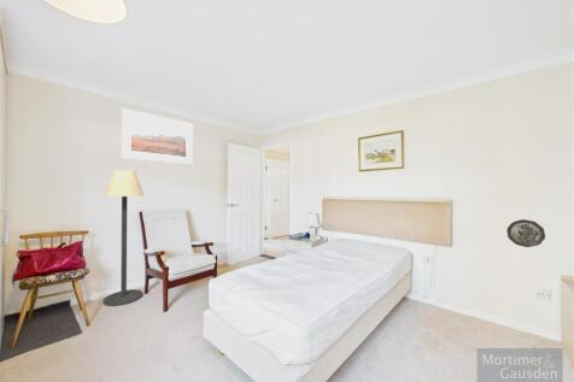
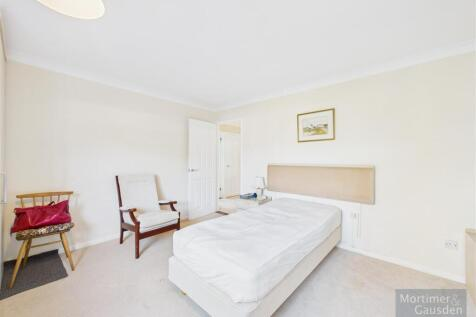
- decorative plate (525, 233)
- floor lamp (124, 234)
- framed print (160, 139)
